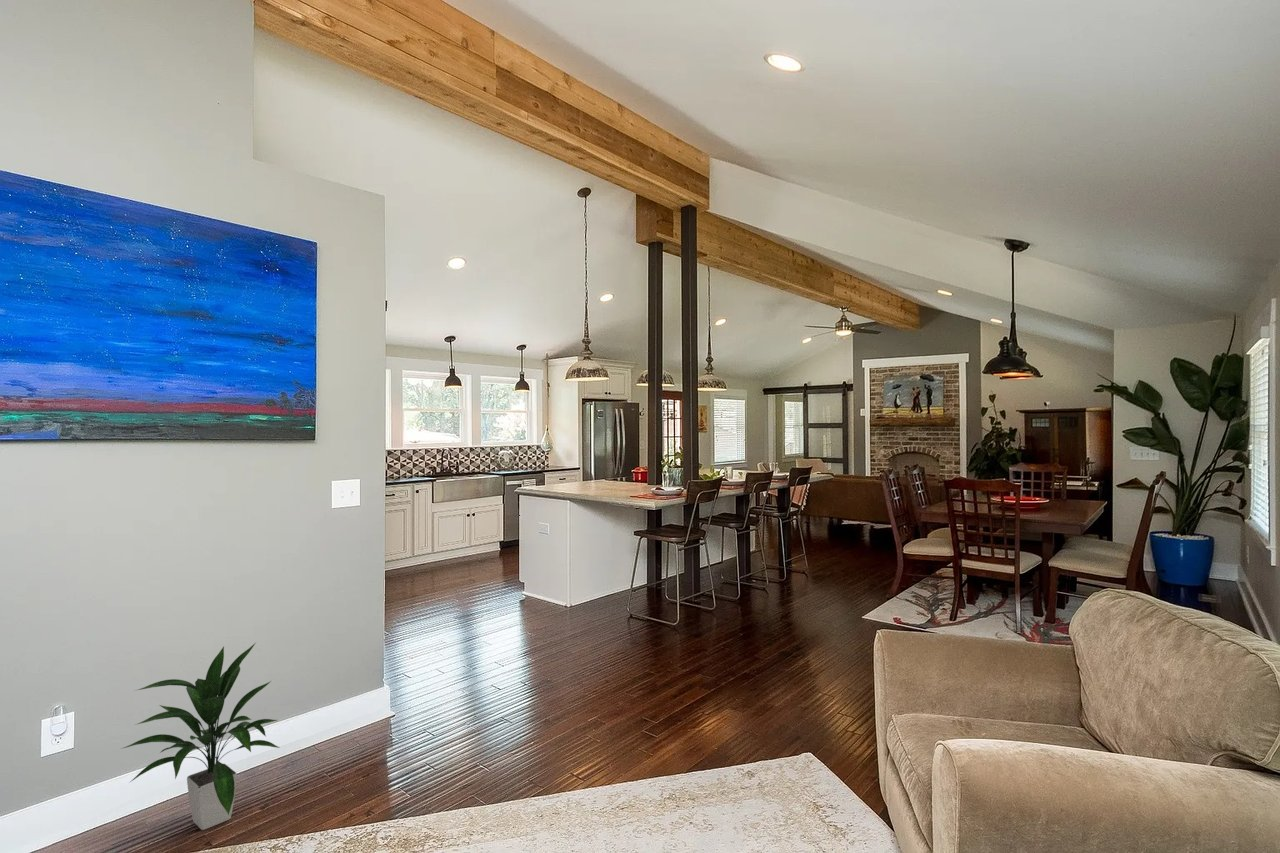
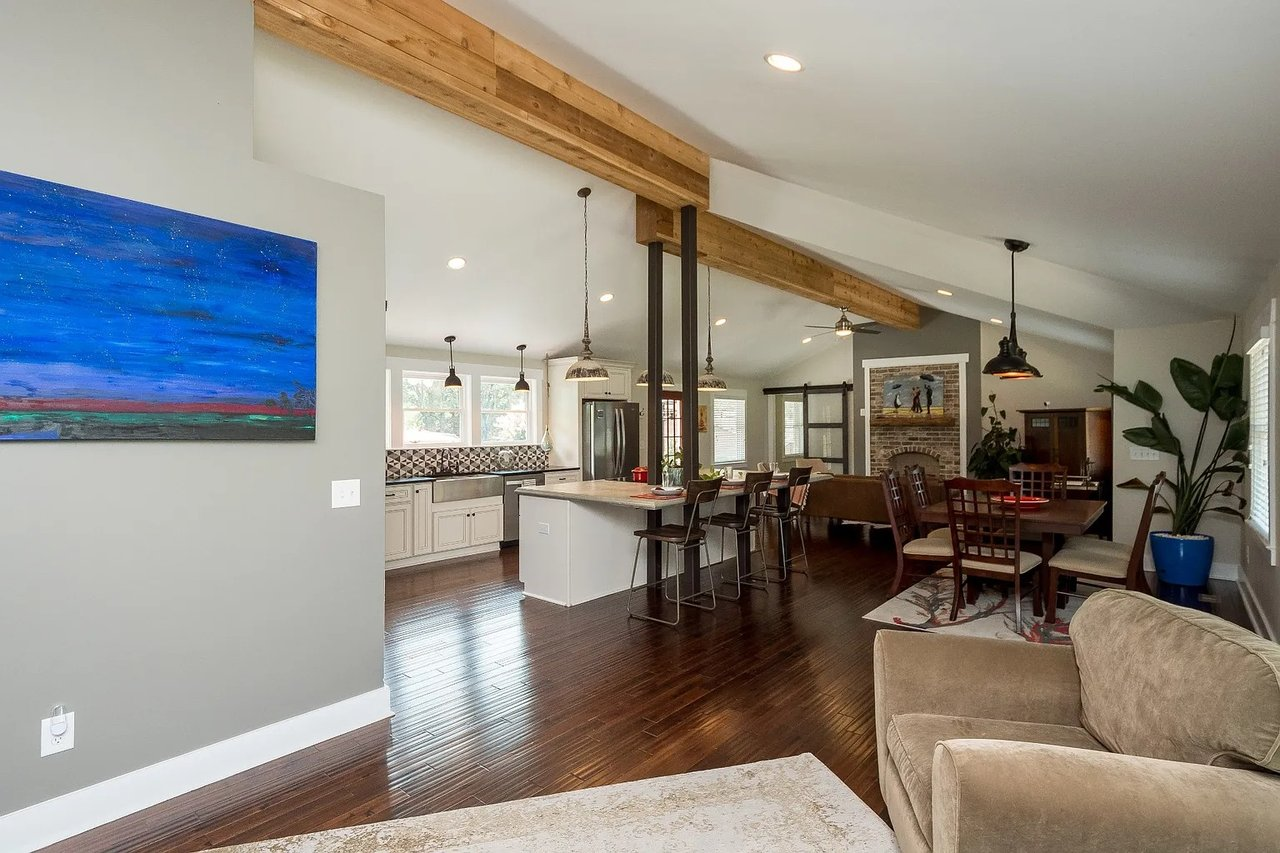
- indoor plant (210, 737)
